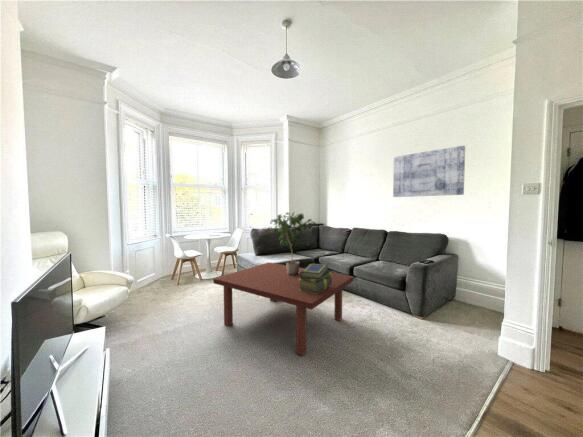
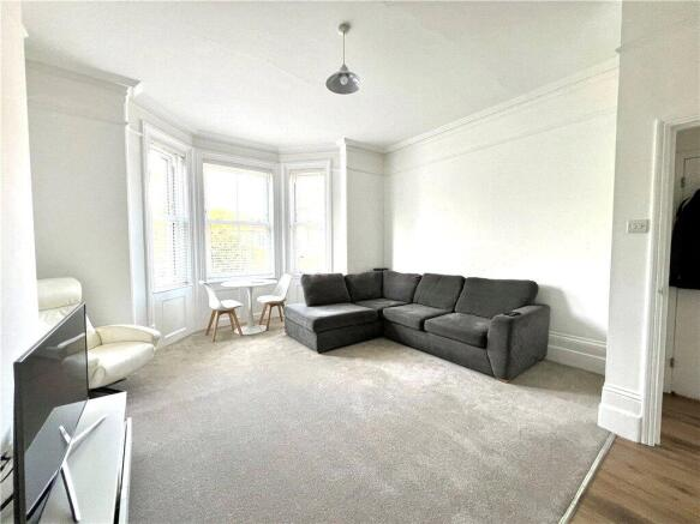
- stack of books (315, 277)
- wall art (425, 174)
- coffee table (284, 299)
- potted plant (290, 243)
